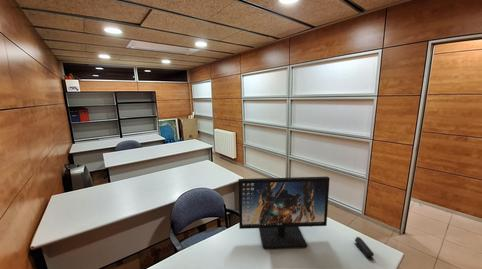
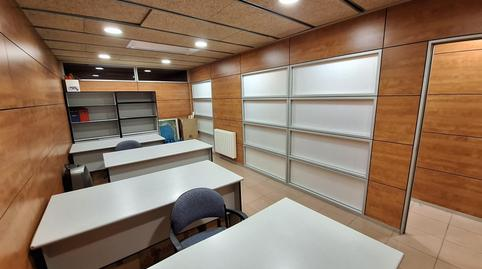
- computer monitor (282, 206)
- stapler (363, 247)
